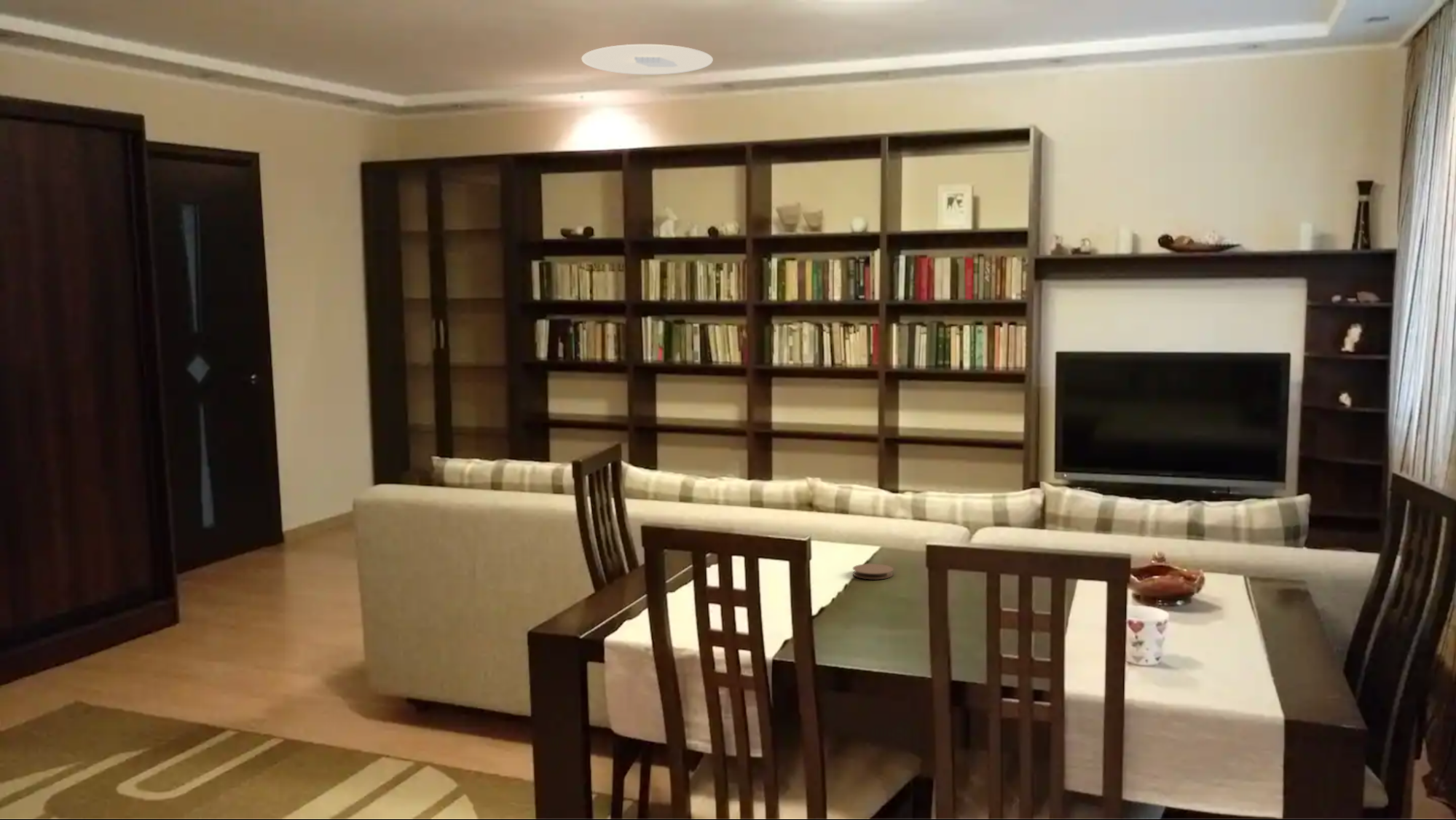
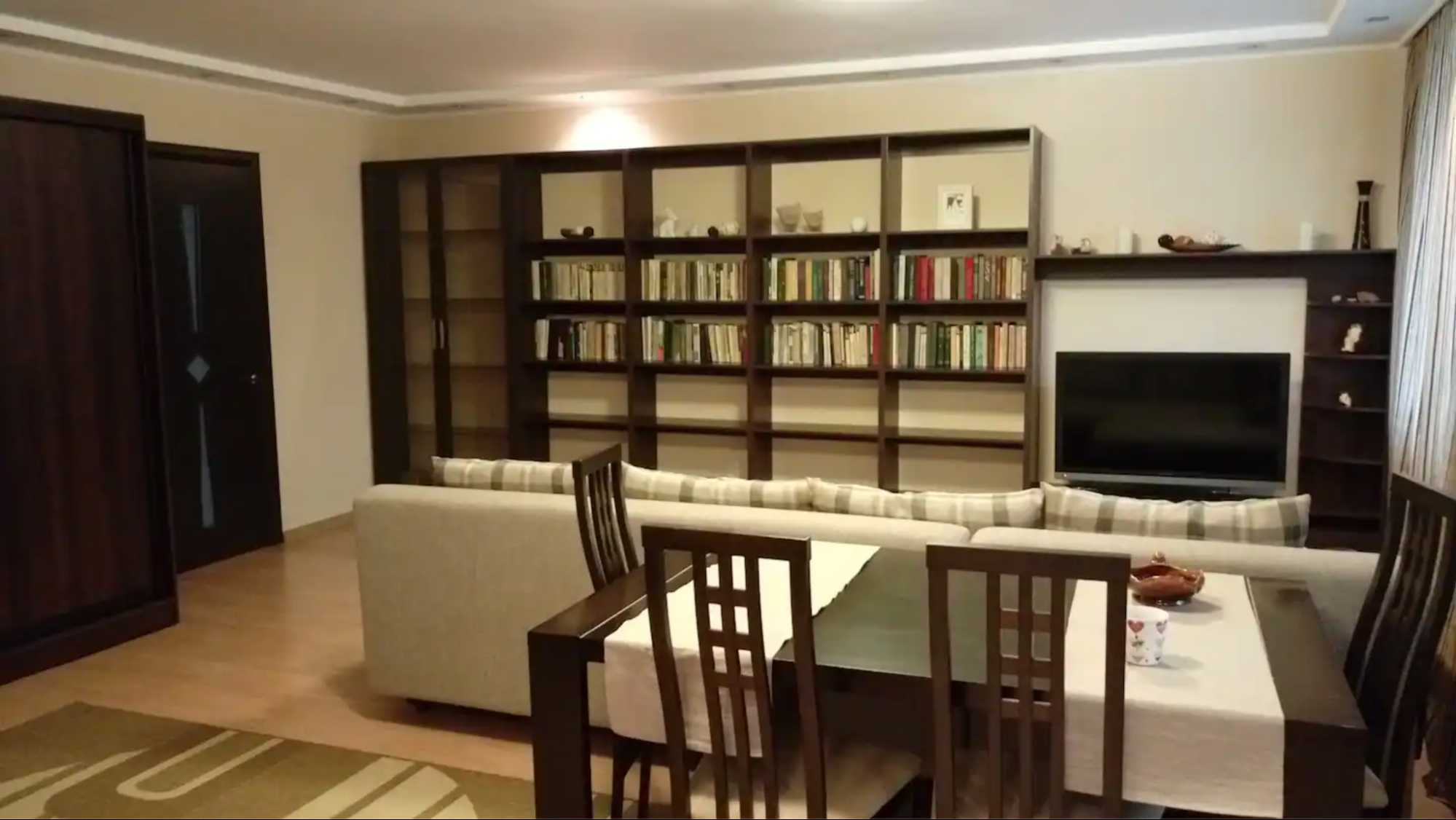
- ceiling light (647, 53)
- coaster (873, 571)
